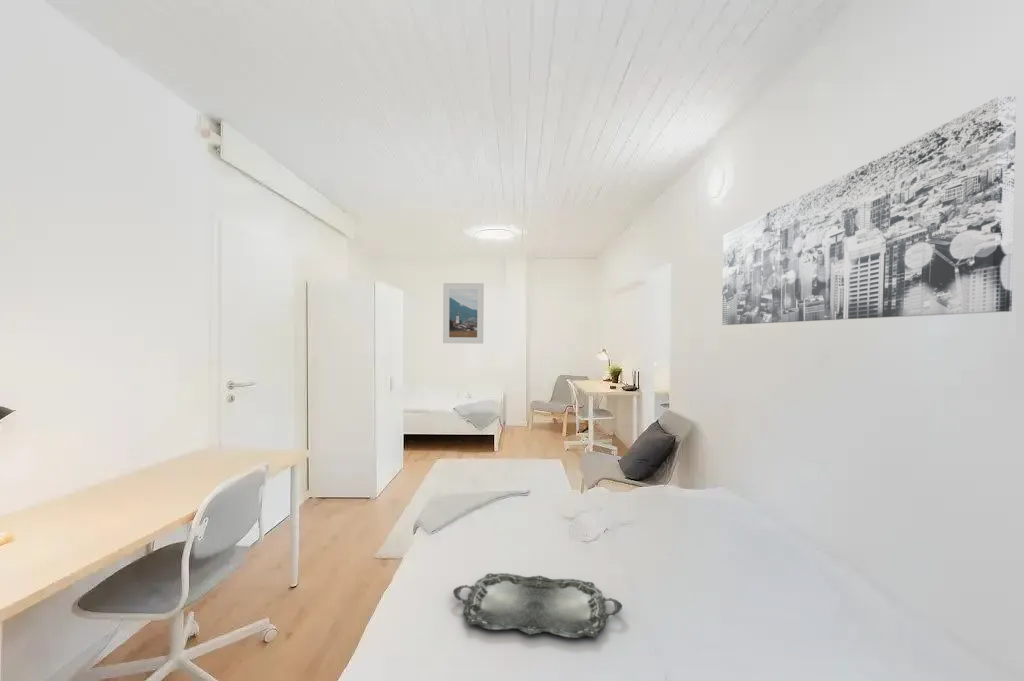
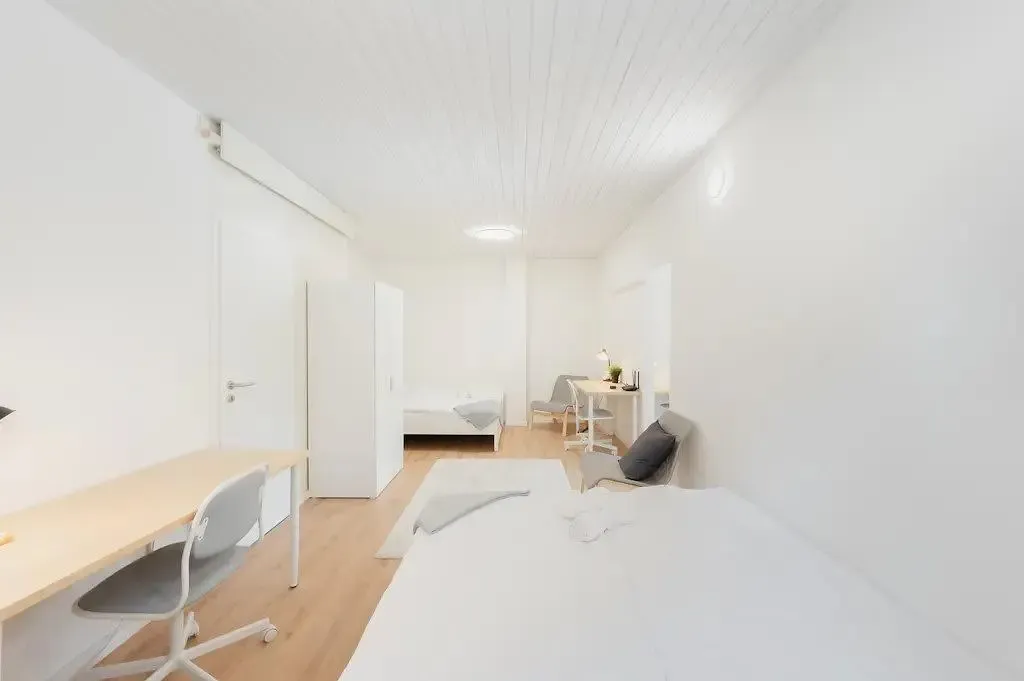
- wall art (808, 257)
- serving tray (535, 602)
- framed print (463, 313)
